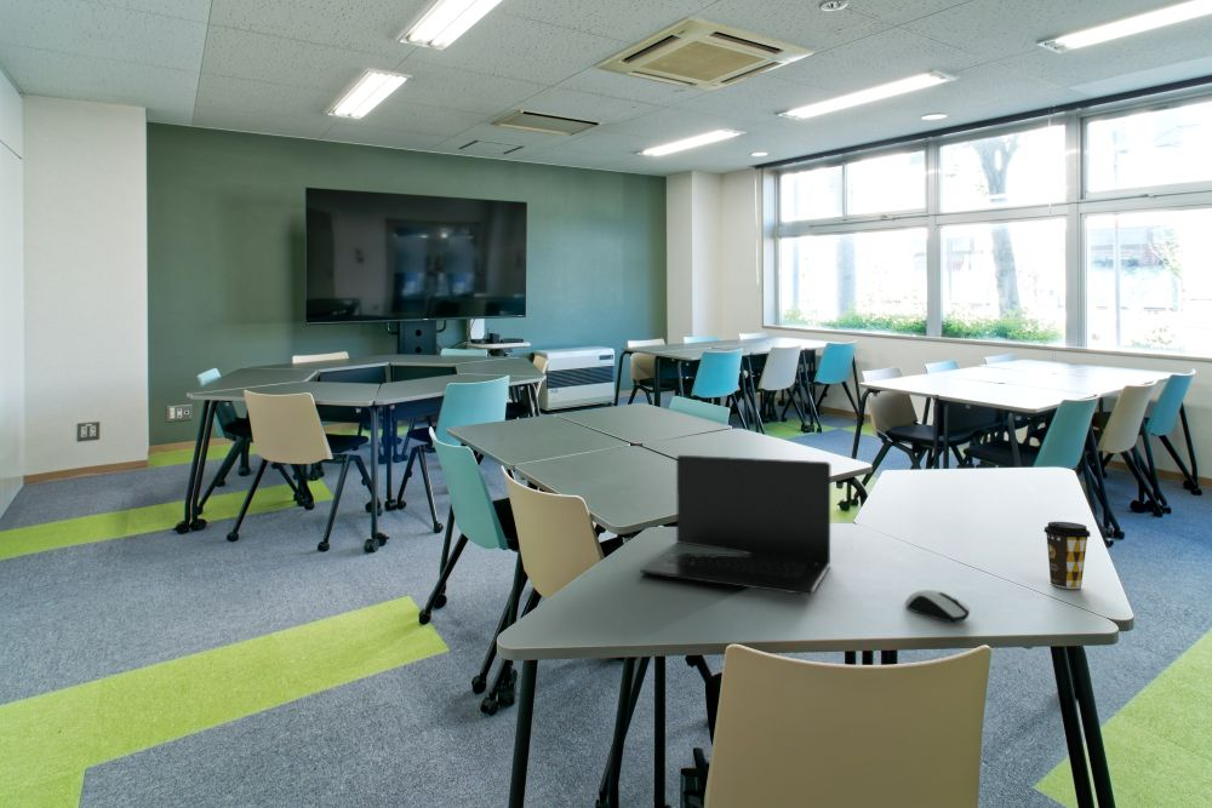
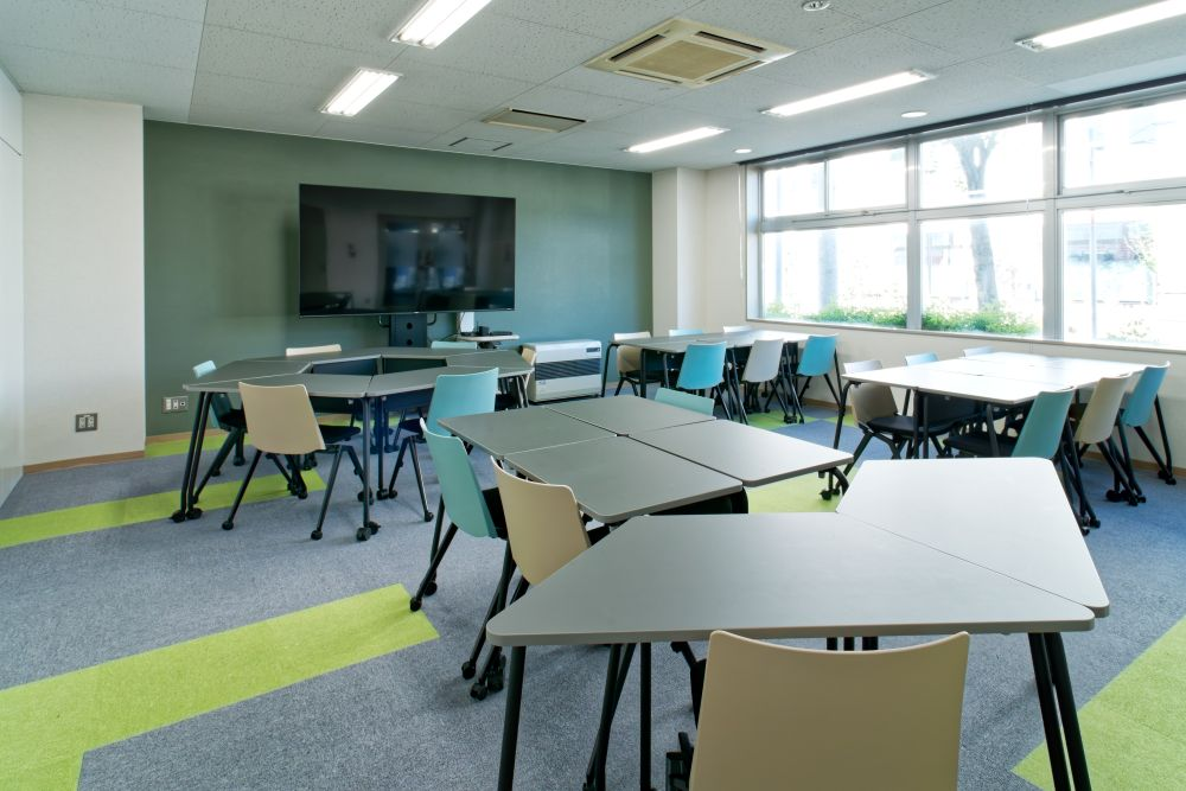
- coffee cup (1065, 555)
- computer mouse (936, 602)
- laptop (736, 517)
